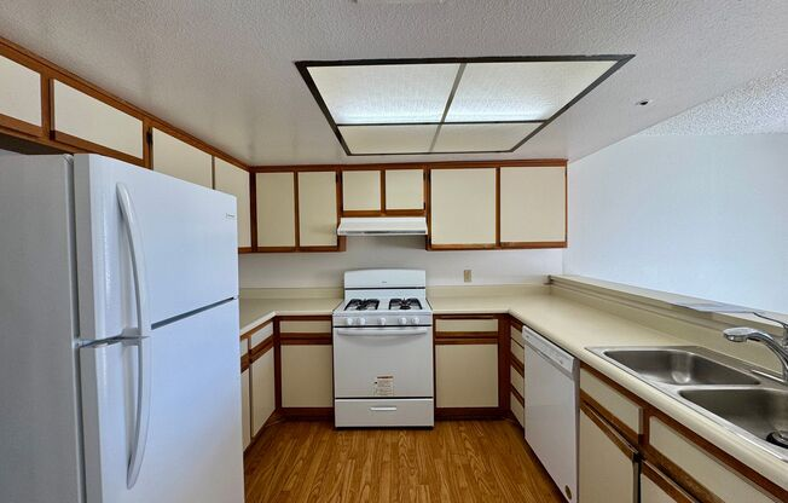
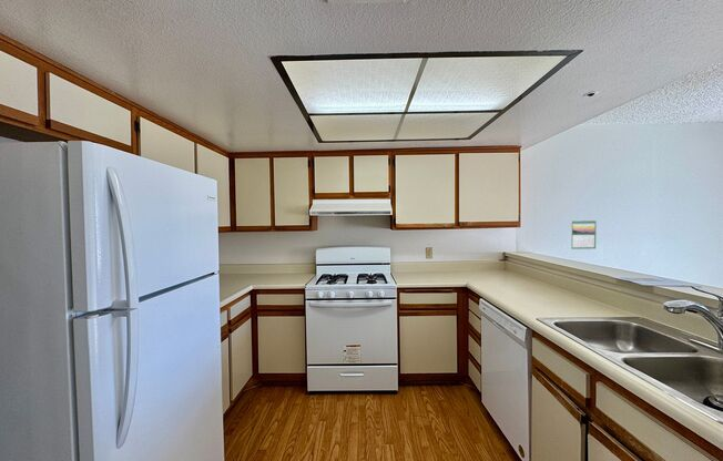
+ calendar (583, 234)
